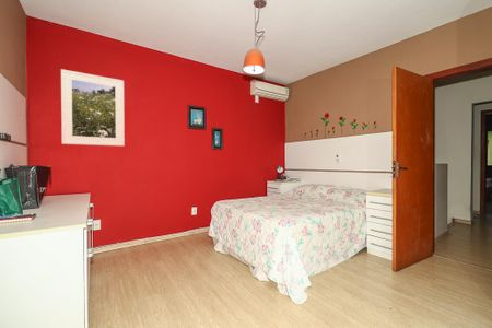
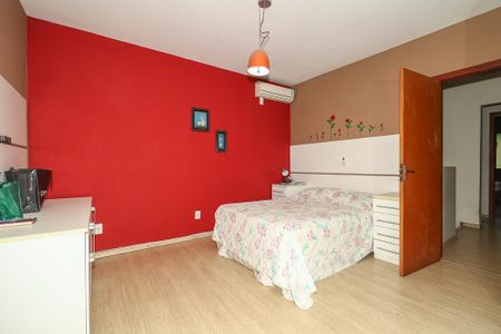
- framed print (94, 109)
